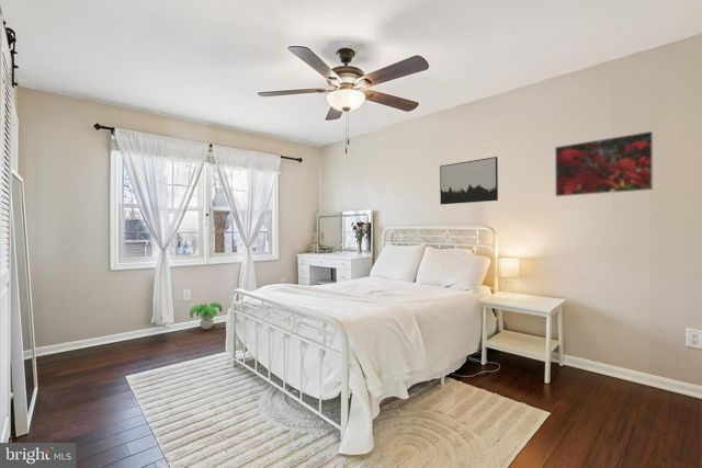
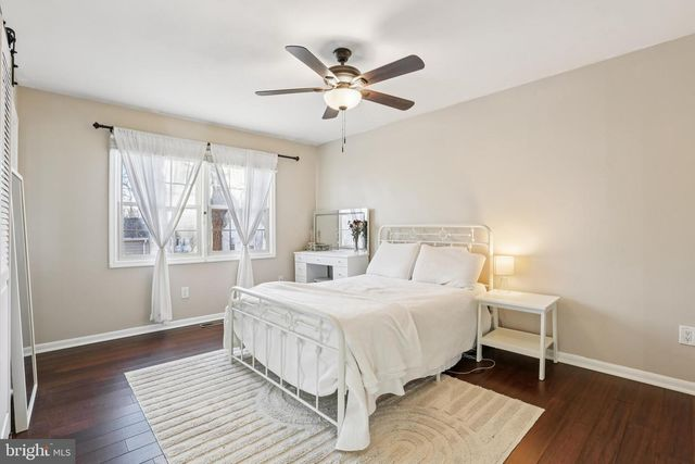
- decorative plant (206, 316)
- wall art (466, 182)
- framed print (600, 167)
